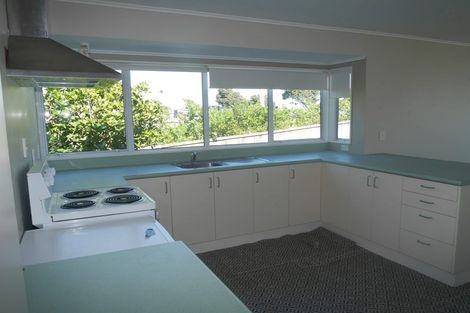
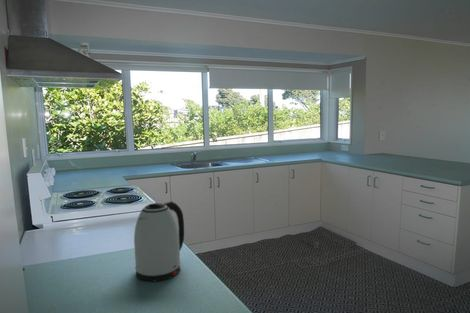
+ kettle (162, 235)
